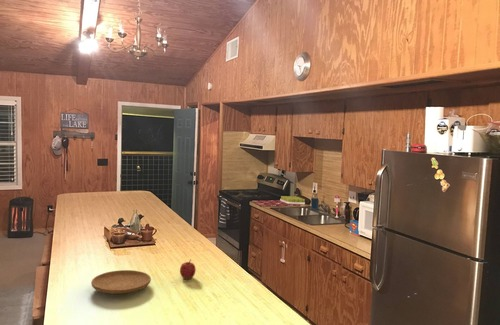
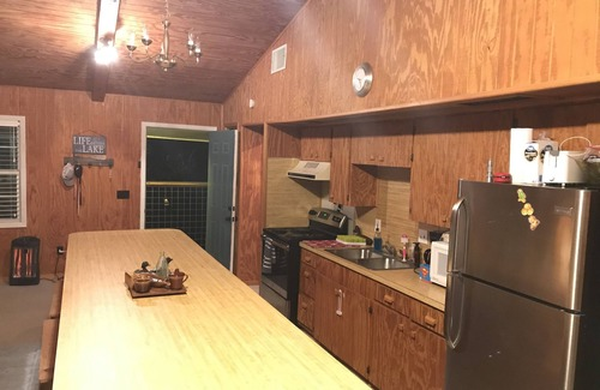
- apple (187, 268)
- plate (121, 283)
